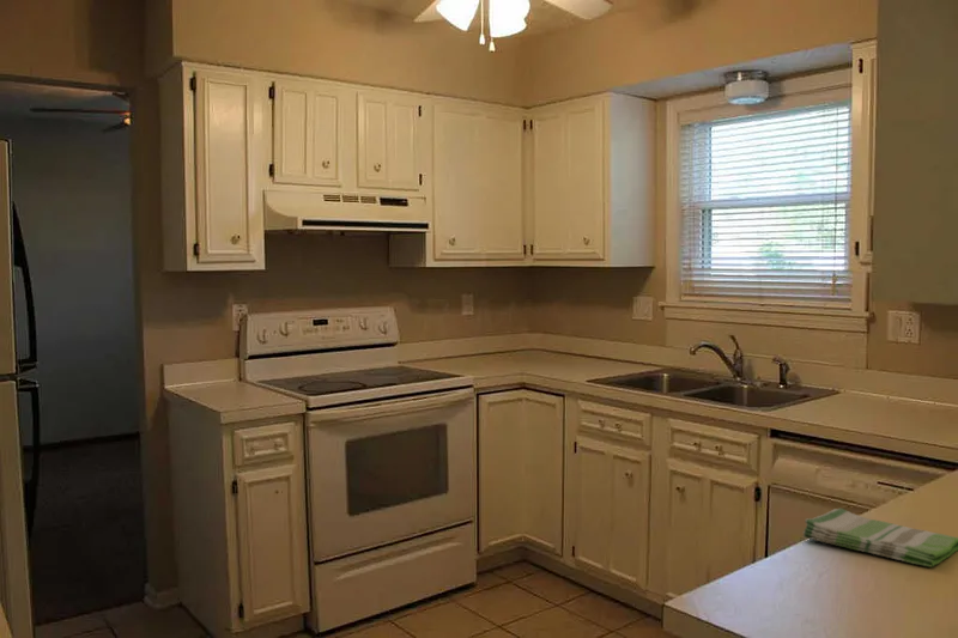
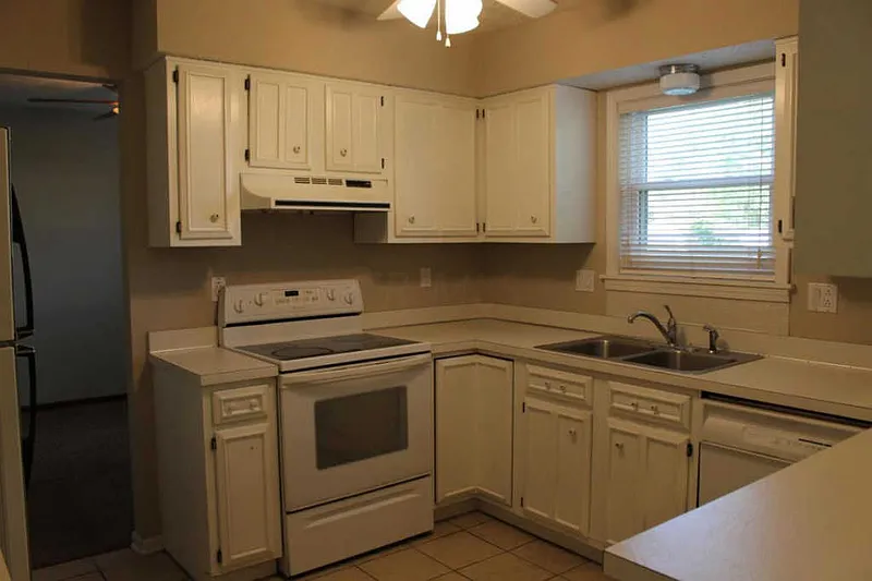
- dish towel (881, 533)
